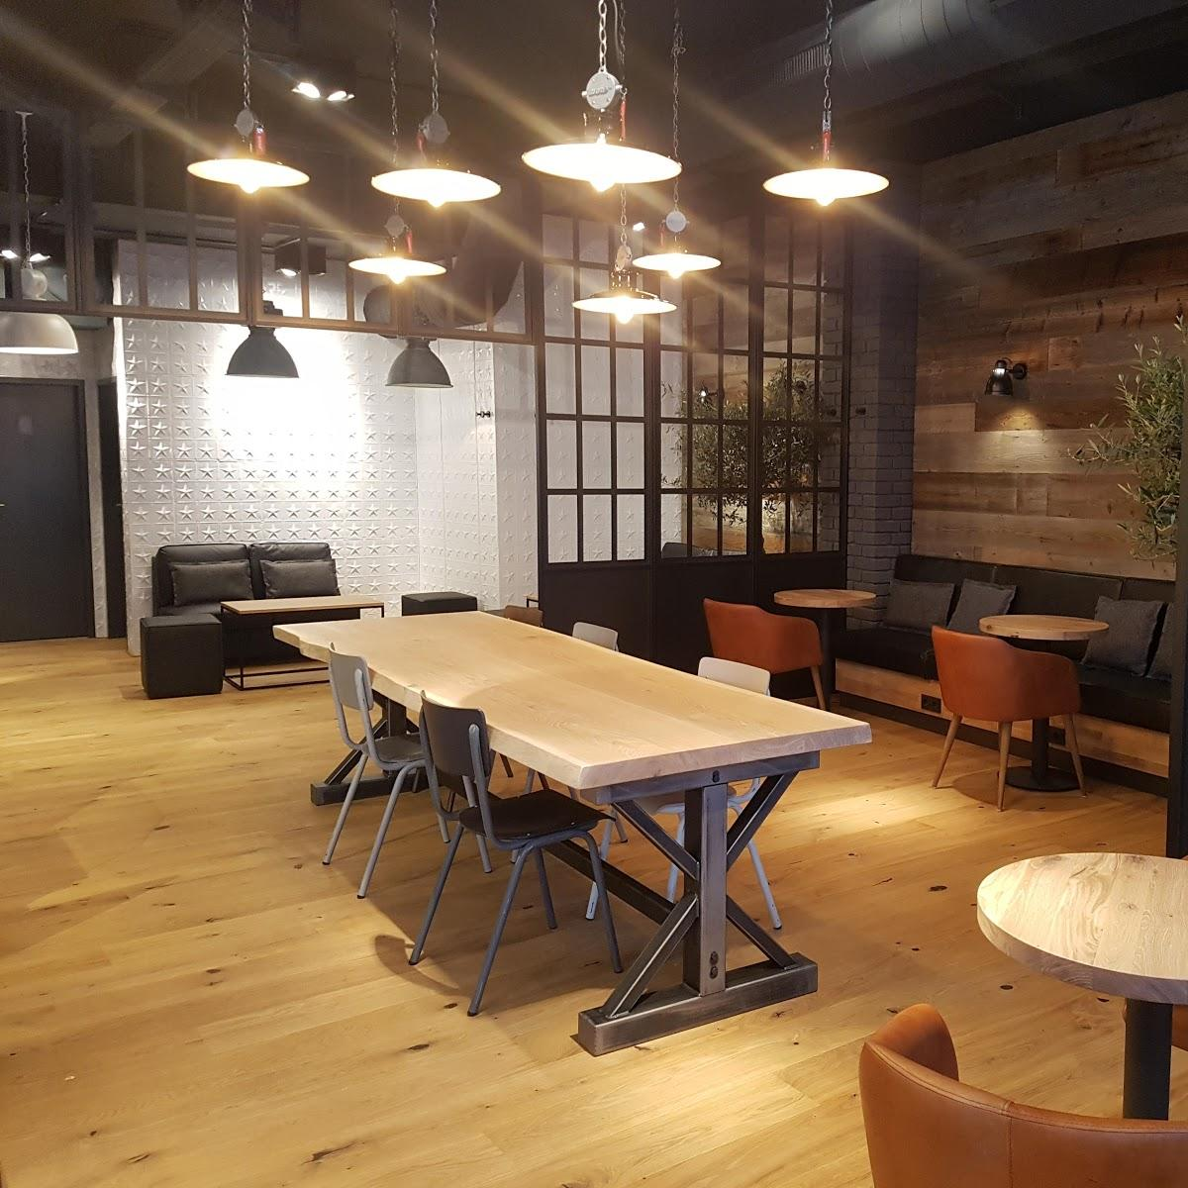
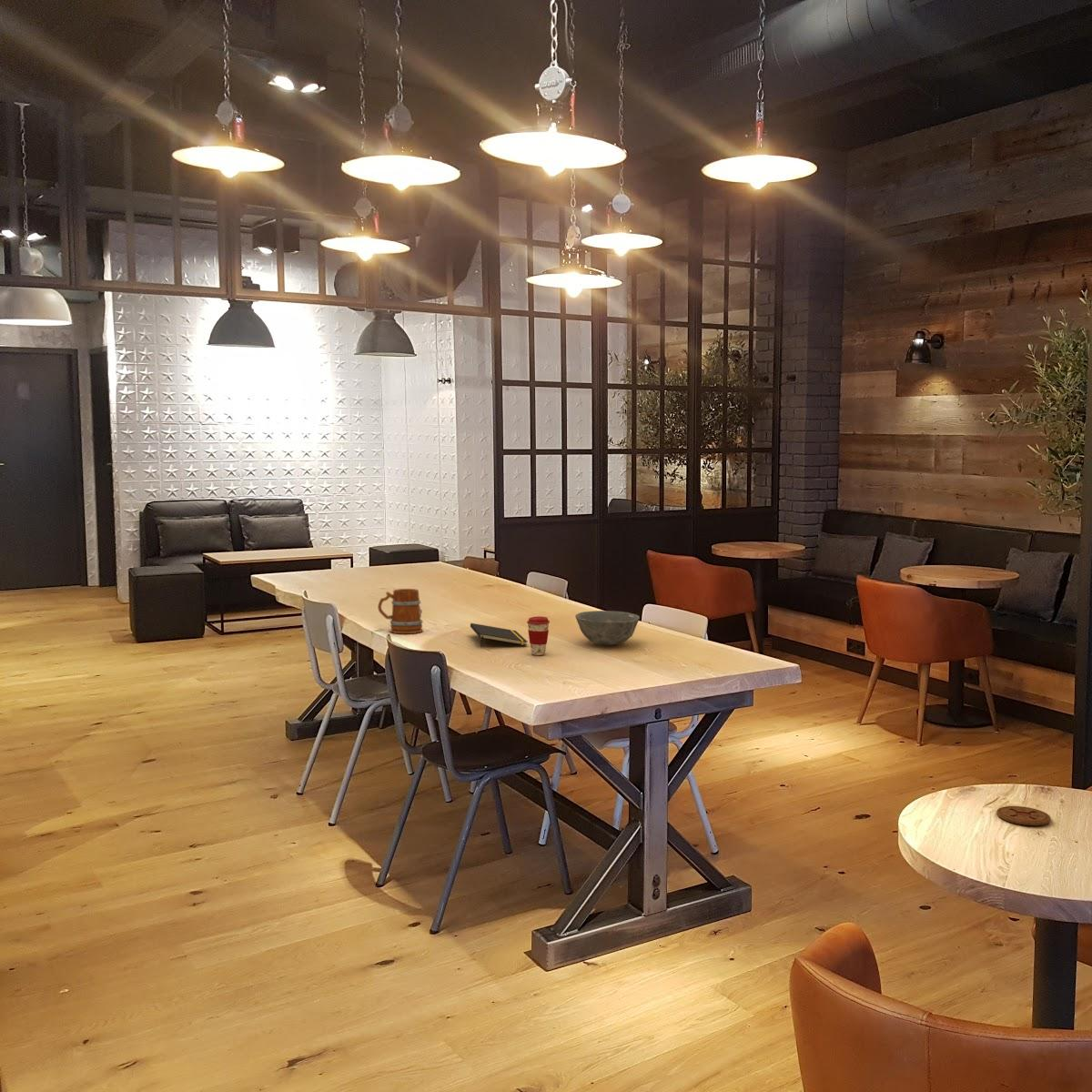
+ notepad (498, 633)
+ mug (400, 611)
+ bowl (607, 630)
+ coffee cup (538, 635)
+ coaster (1023, 815)
